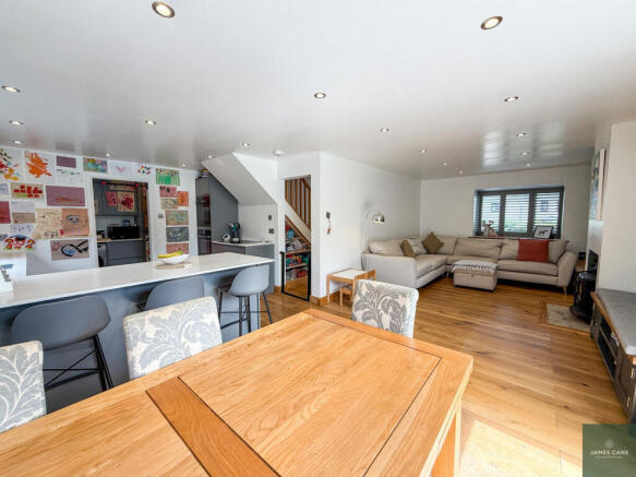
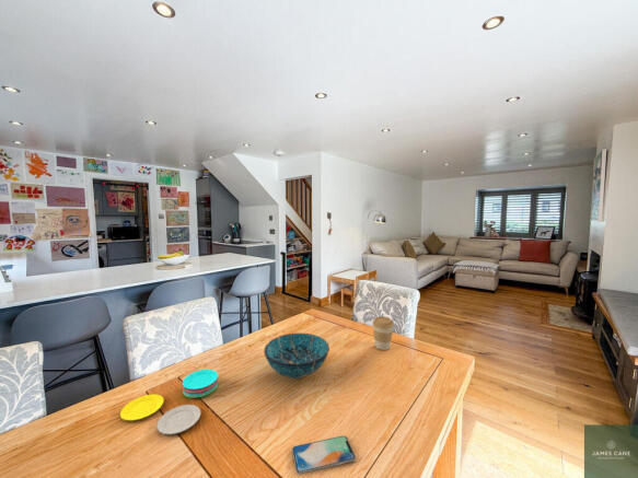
+ plate (178, 406)
+ smartphone (323, 453)
+ coffee cup (382, 333)
+ decorative bowl (297, 359)
